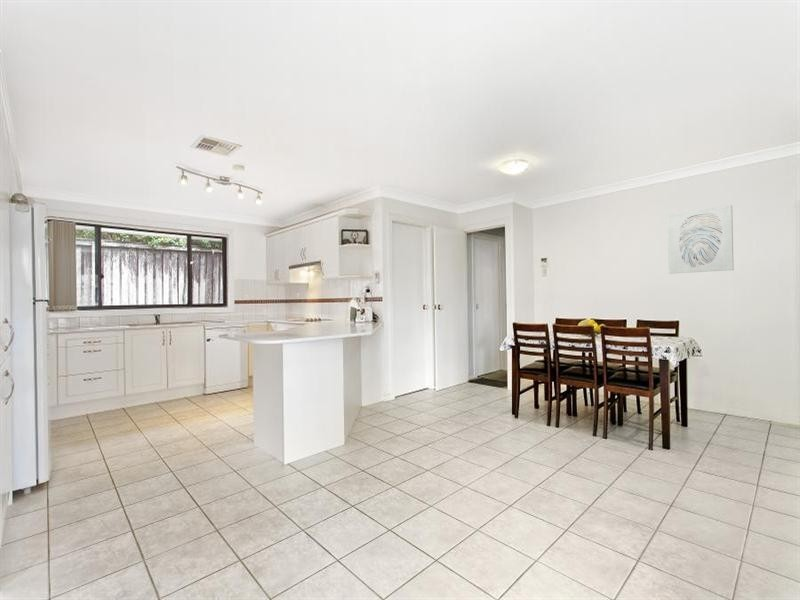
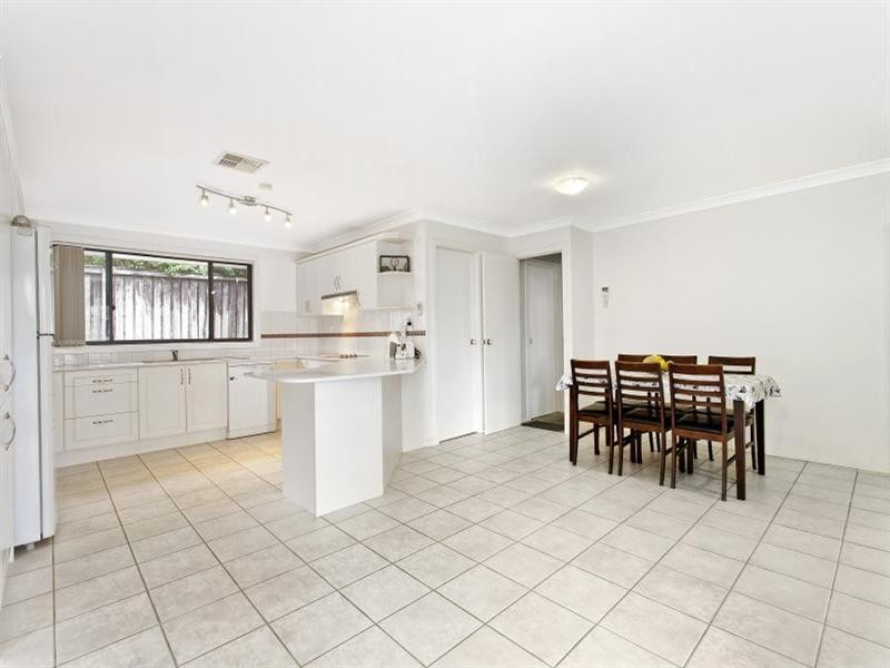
- wall art (699, 241)
